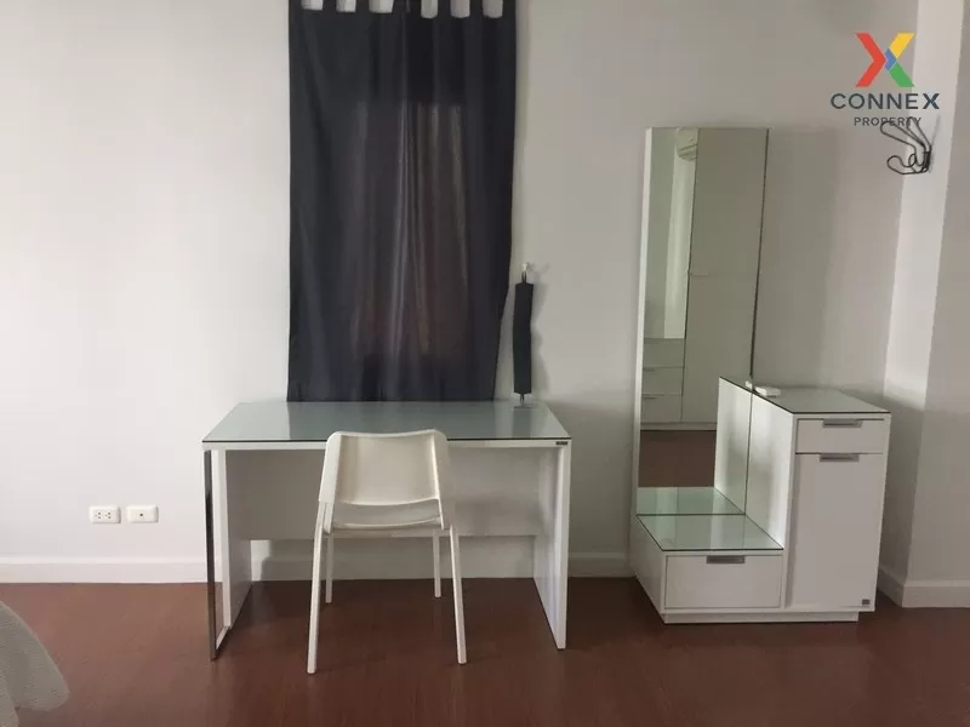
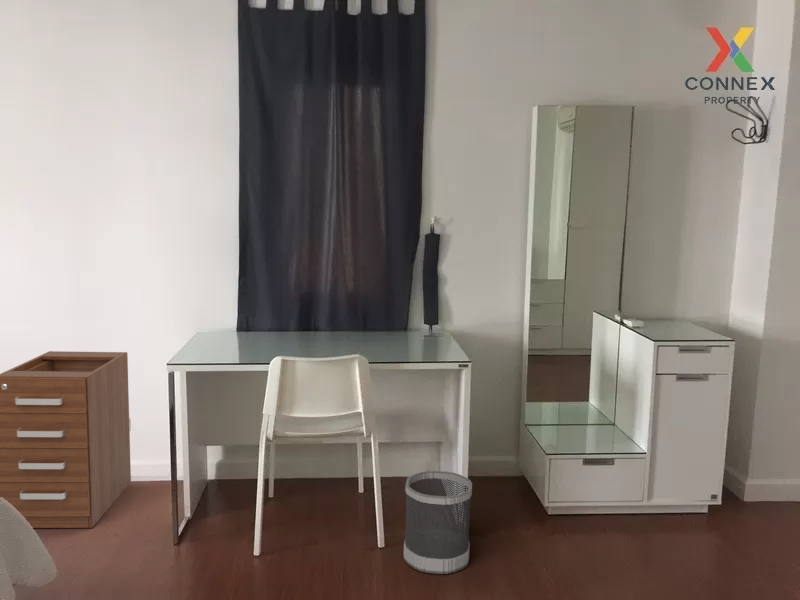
+ wastebasket (437, 520)
+ filing cabinet (67, 435)
